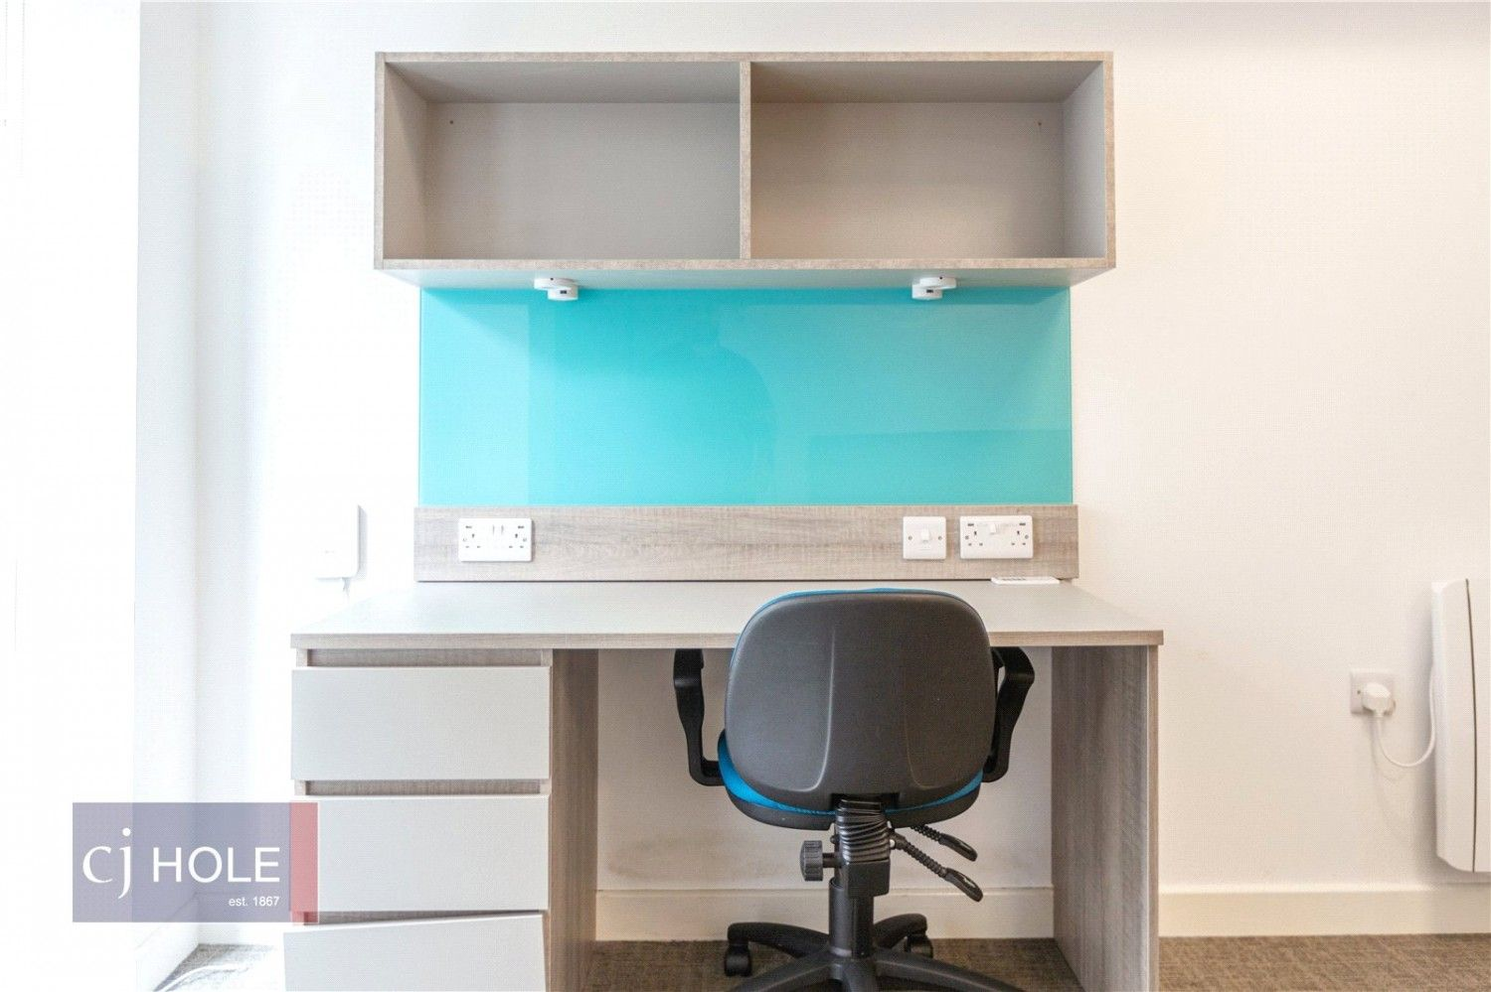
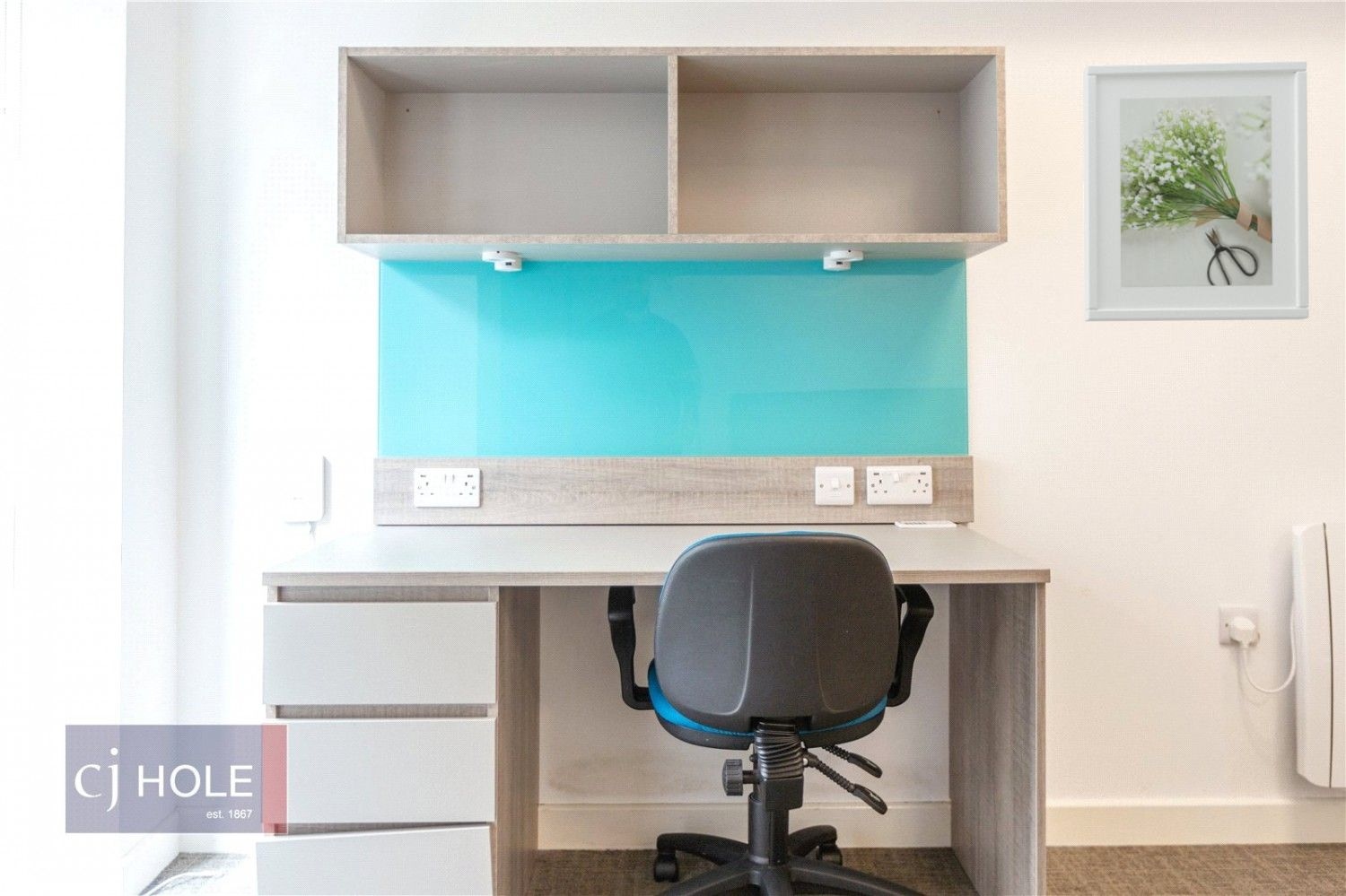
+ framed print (1194, 192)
